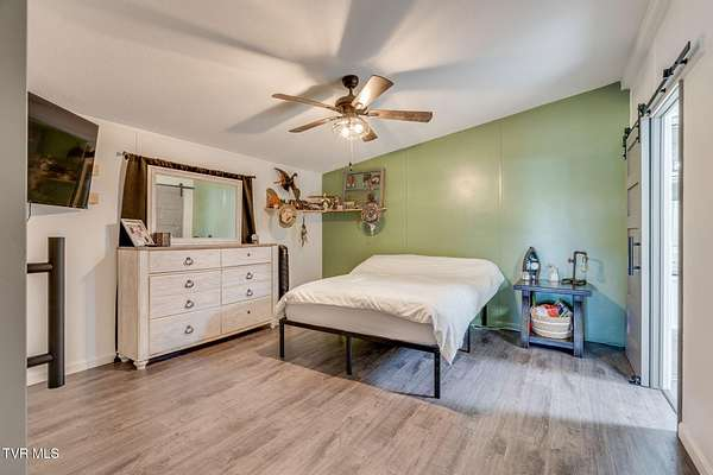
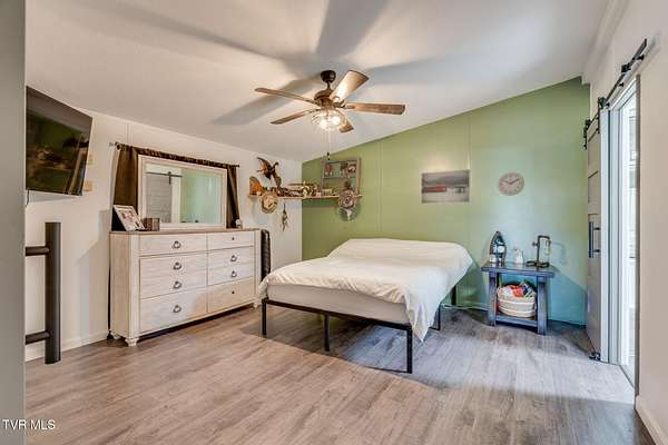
+ wall clock (510, 184)
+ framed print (444, 187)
